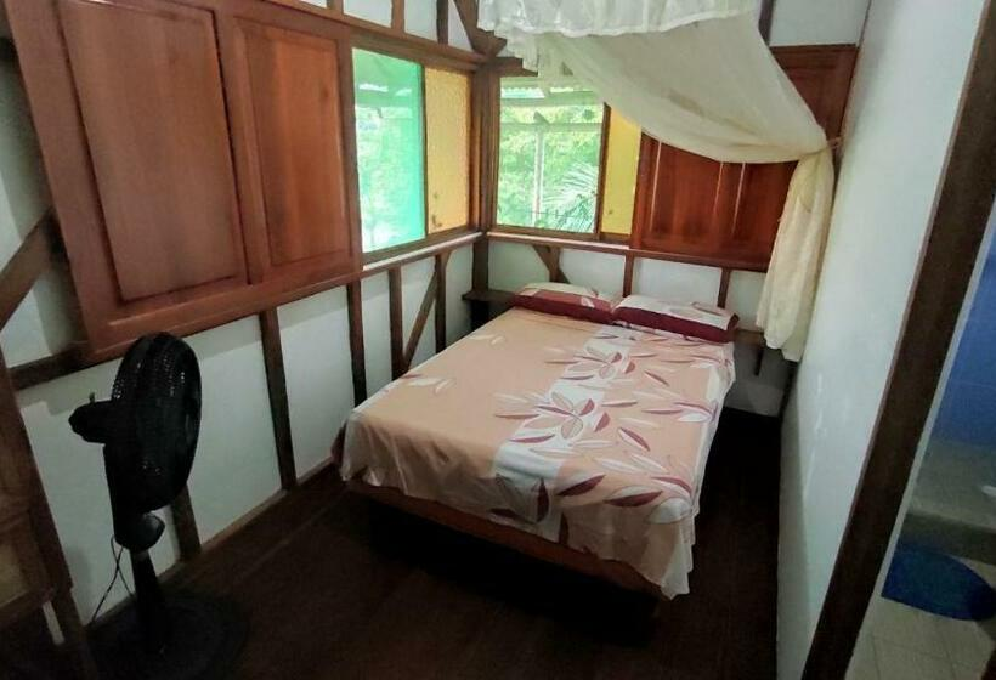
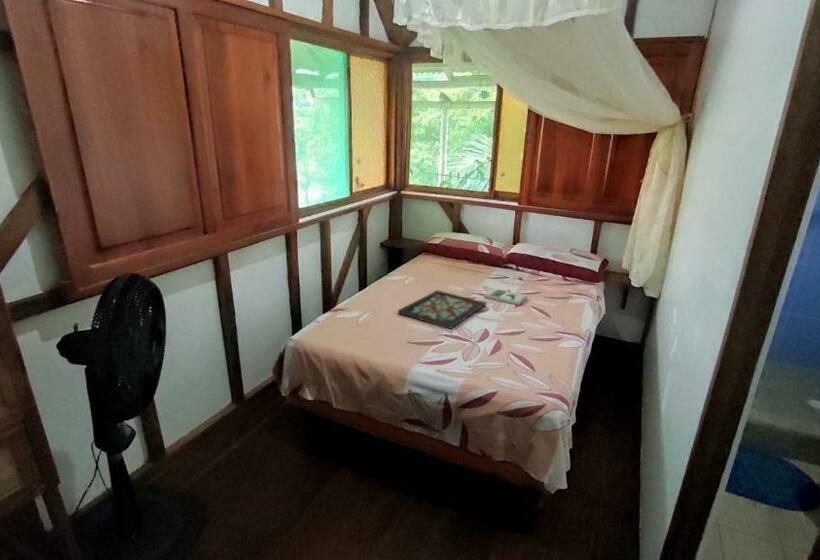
+ decorative tray (443, 307)
+ book (505, 296)
